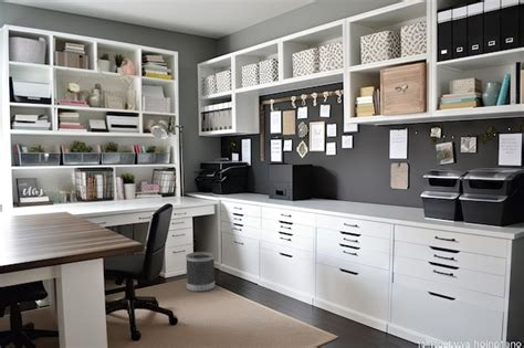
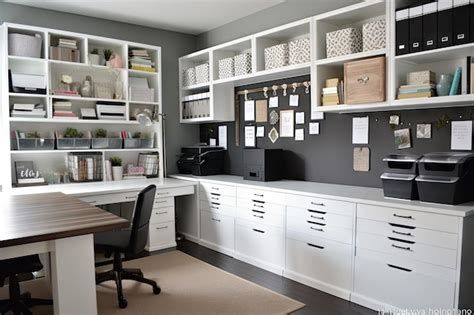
- wastebasket (200, 271)
